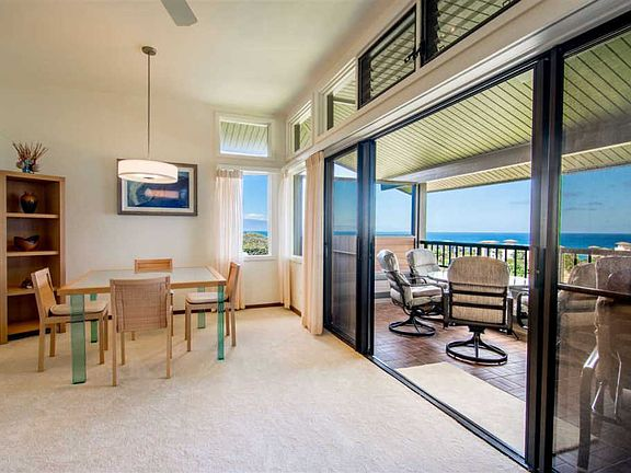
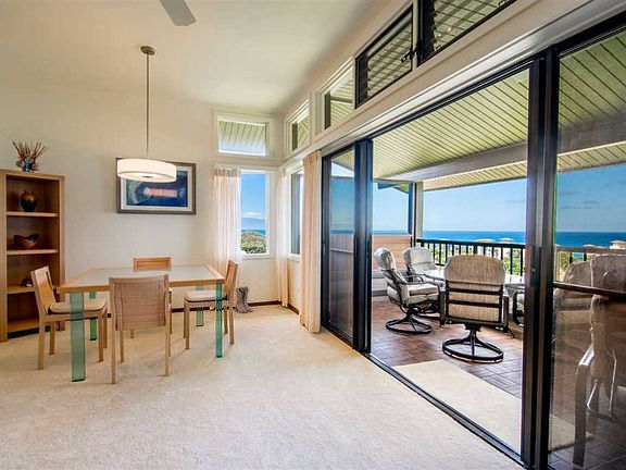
+ boots (243, 298)
